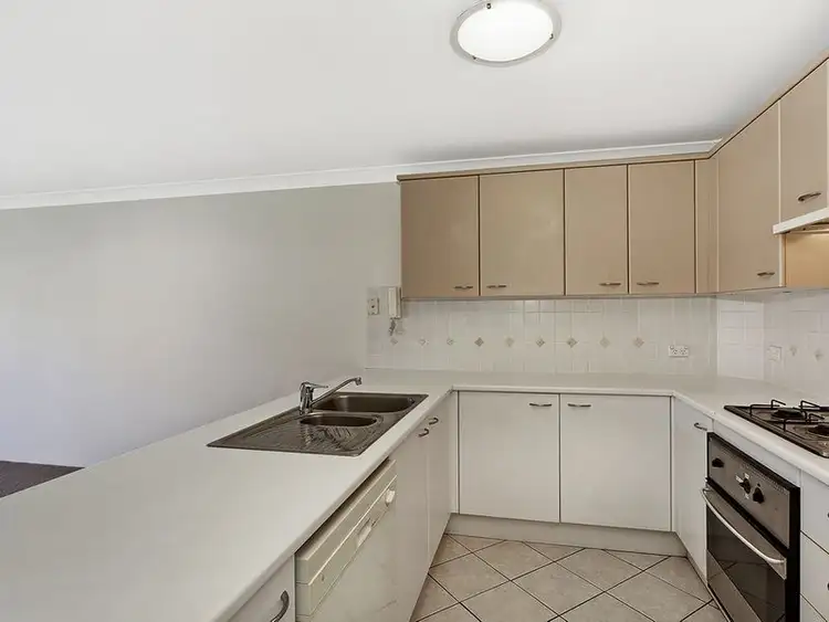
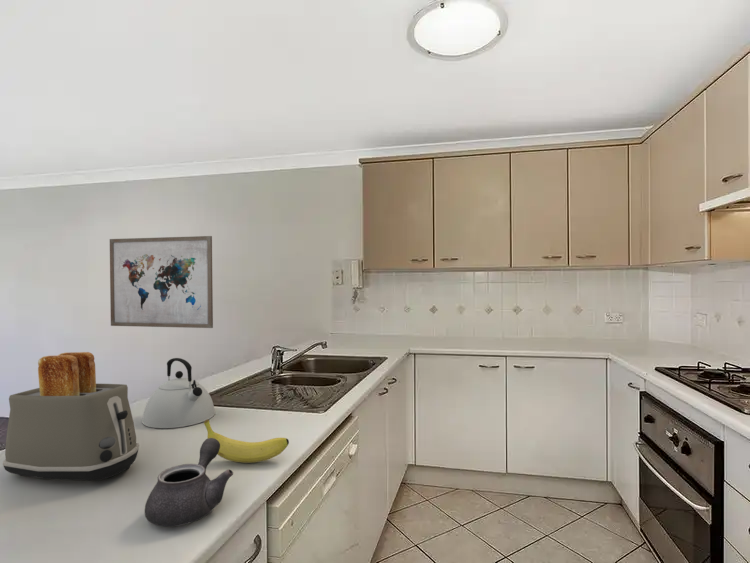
+ teapot (196, 478)
+ wall art (159, 282)
+ fruit (246, 442)
+ toaster (72, 412)
+ kettle (180, 388)
